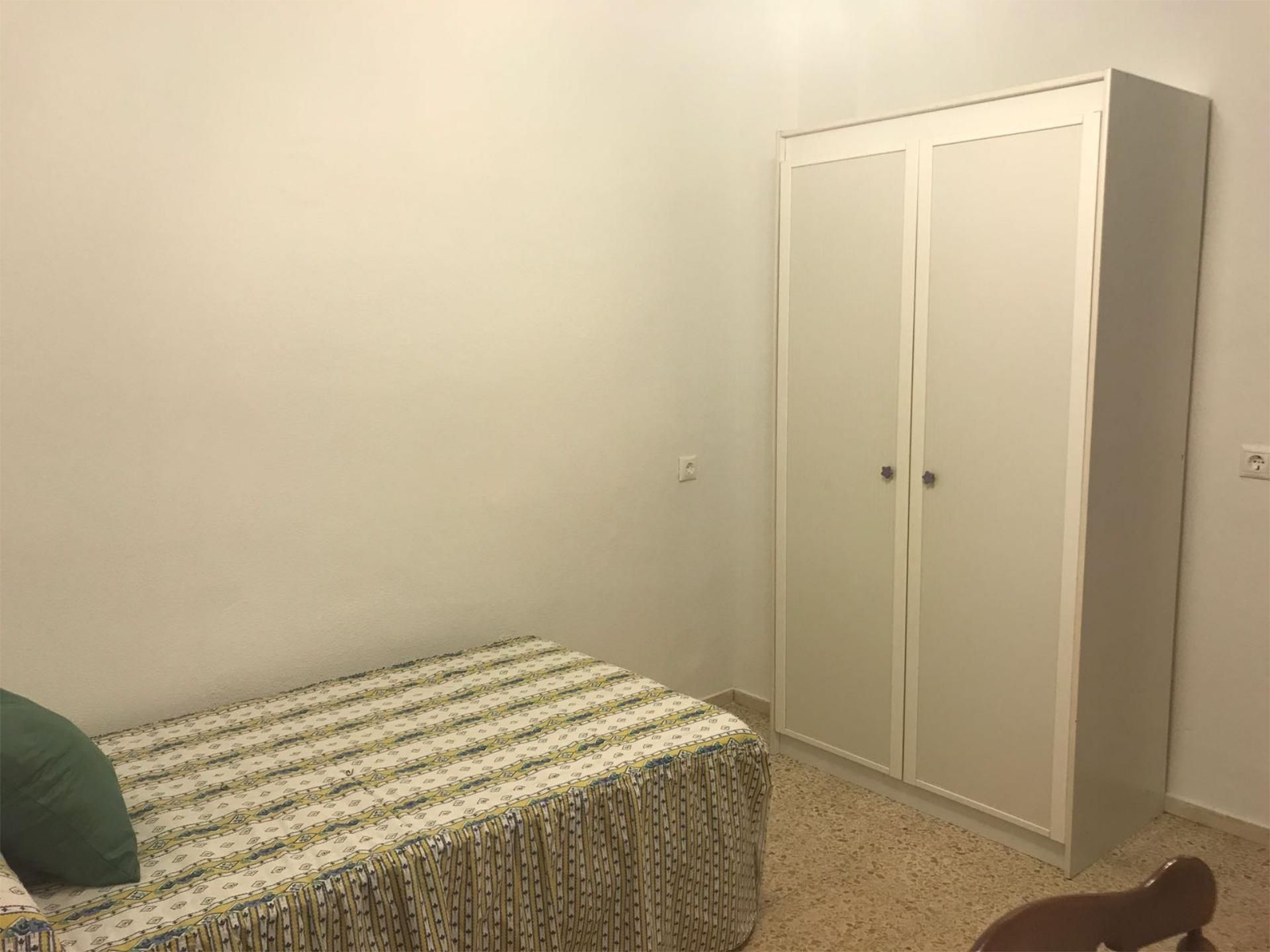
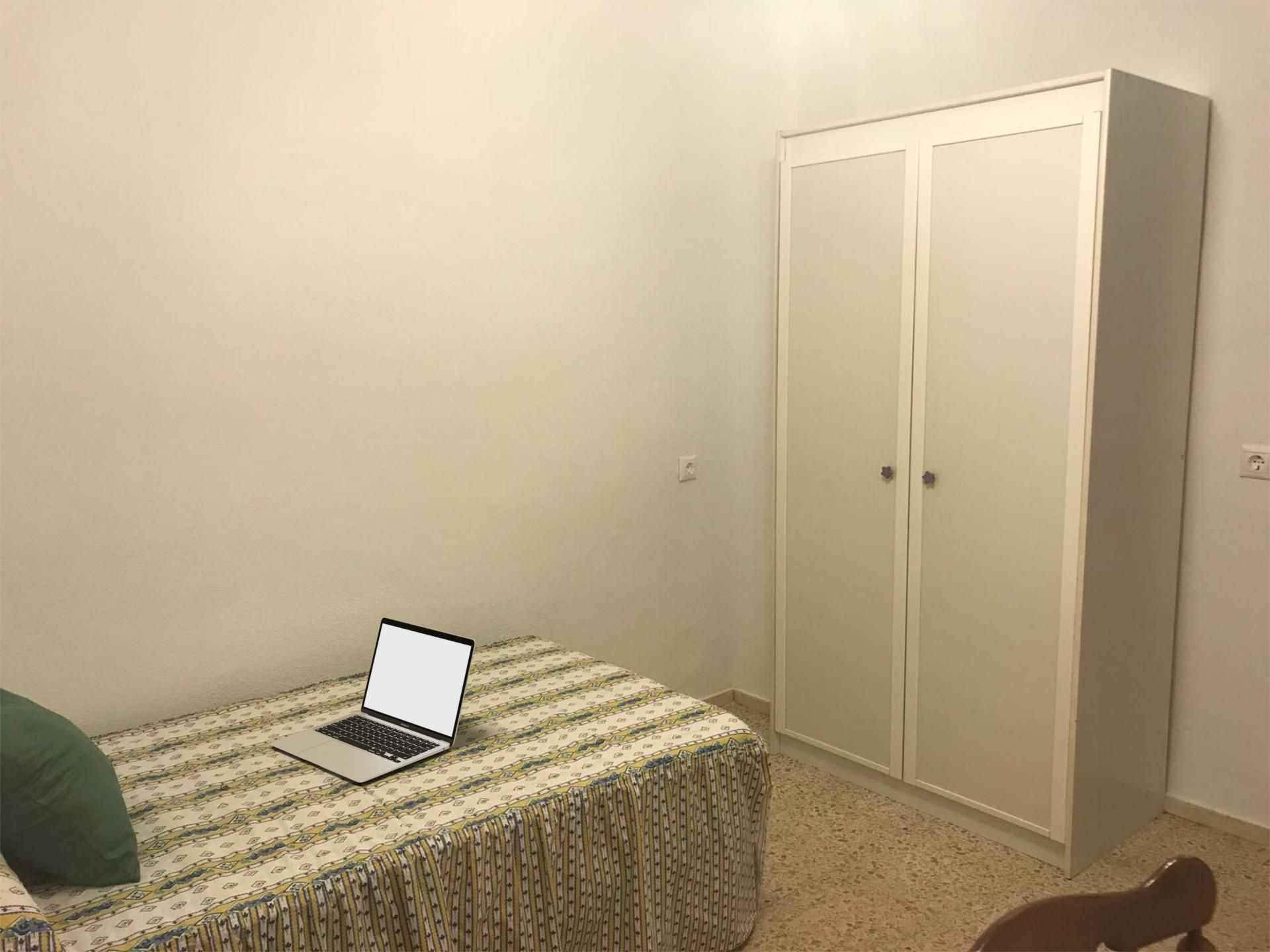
+ laptop (372, 693)
